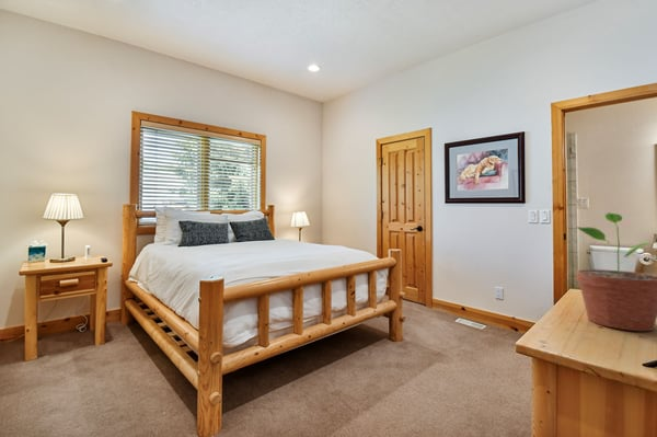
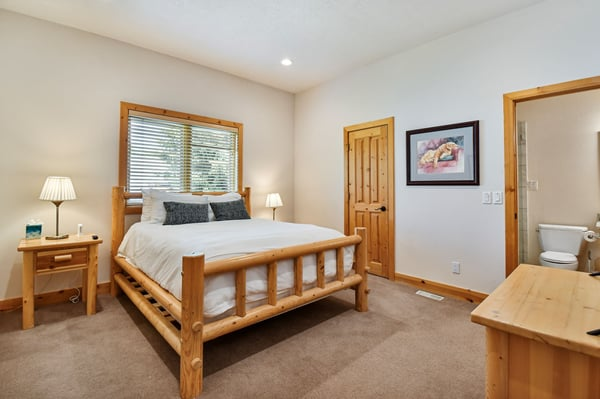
- potted plant (618, 266)
